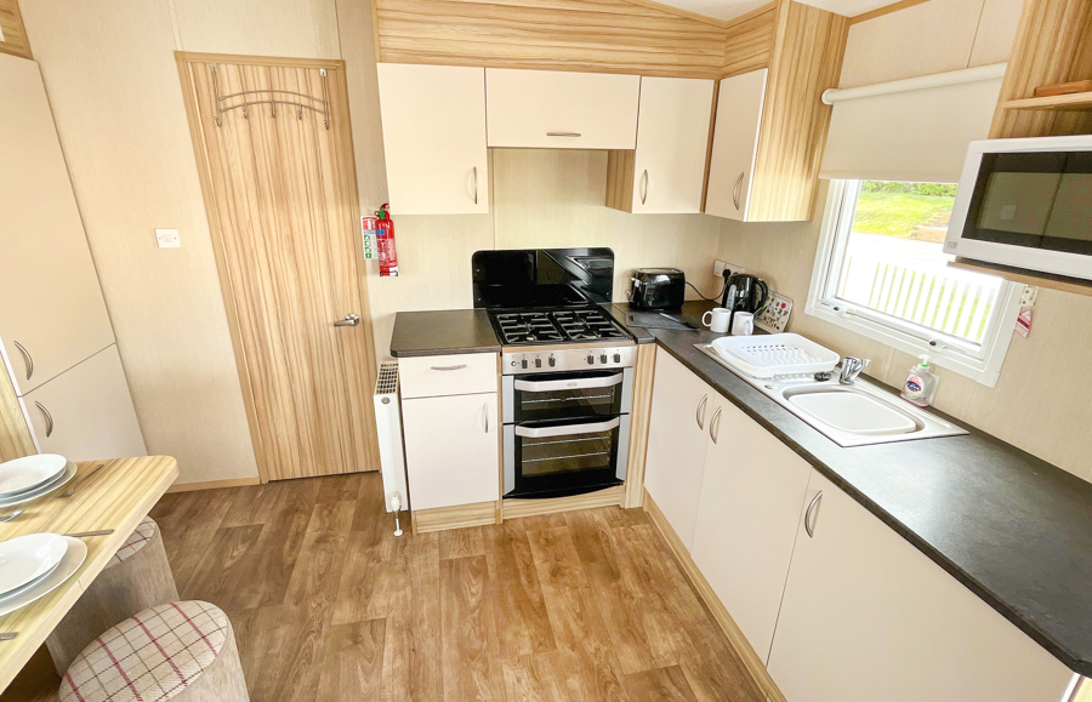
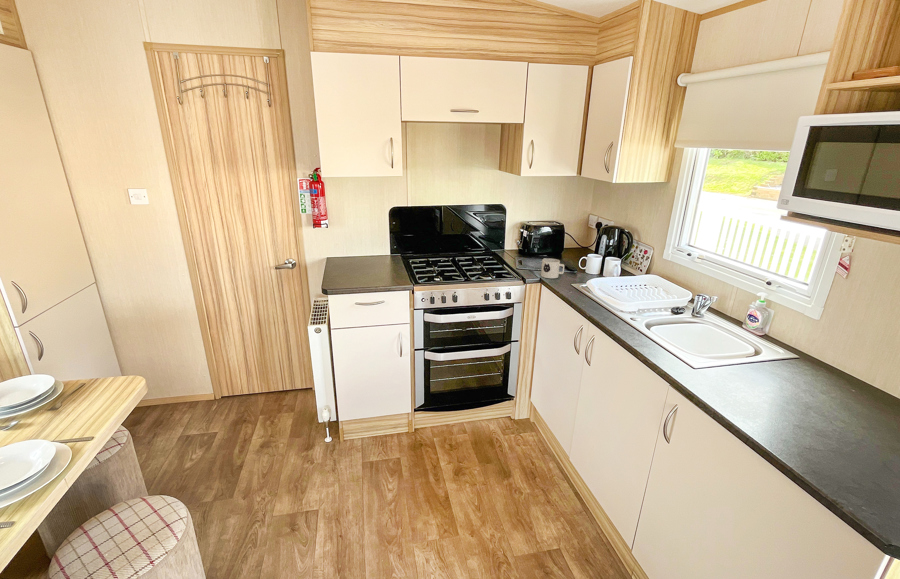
+ mug (552, 268)
